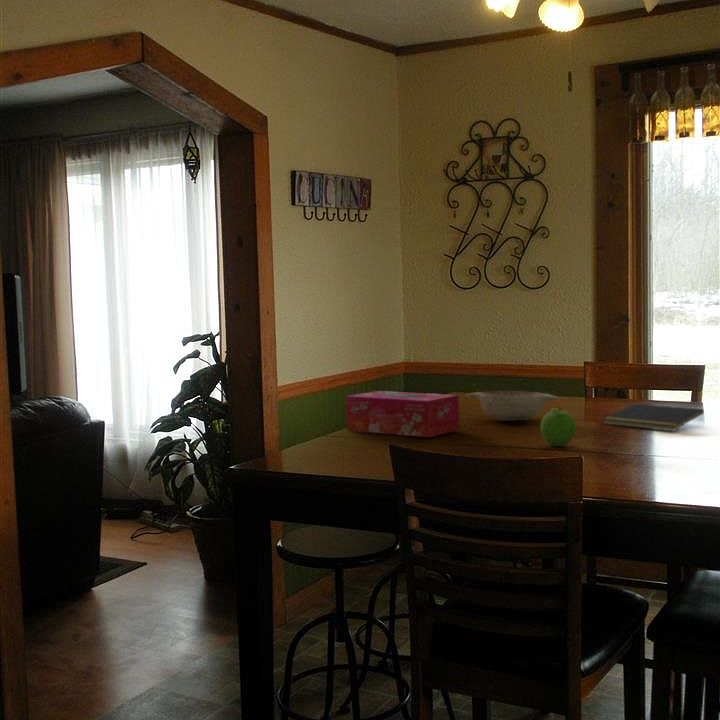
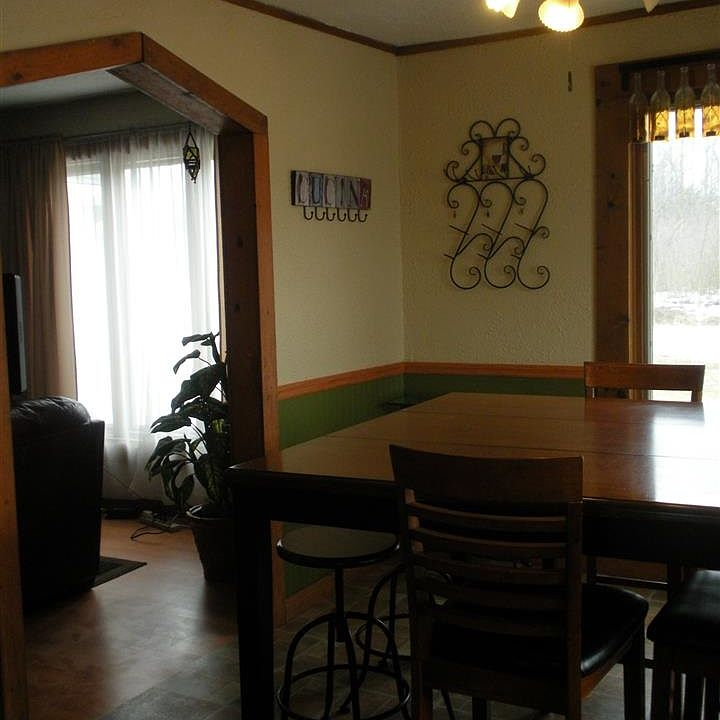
- fruit (558, 426)
- notepad (652, 416)
- decorative bowl (512, 405)
- tissue box (401, 412)
